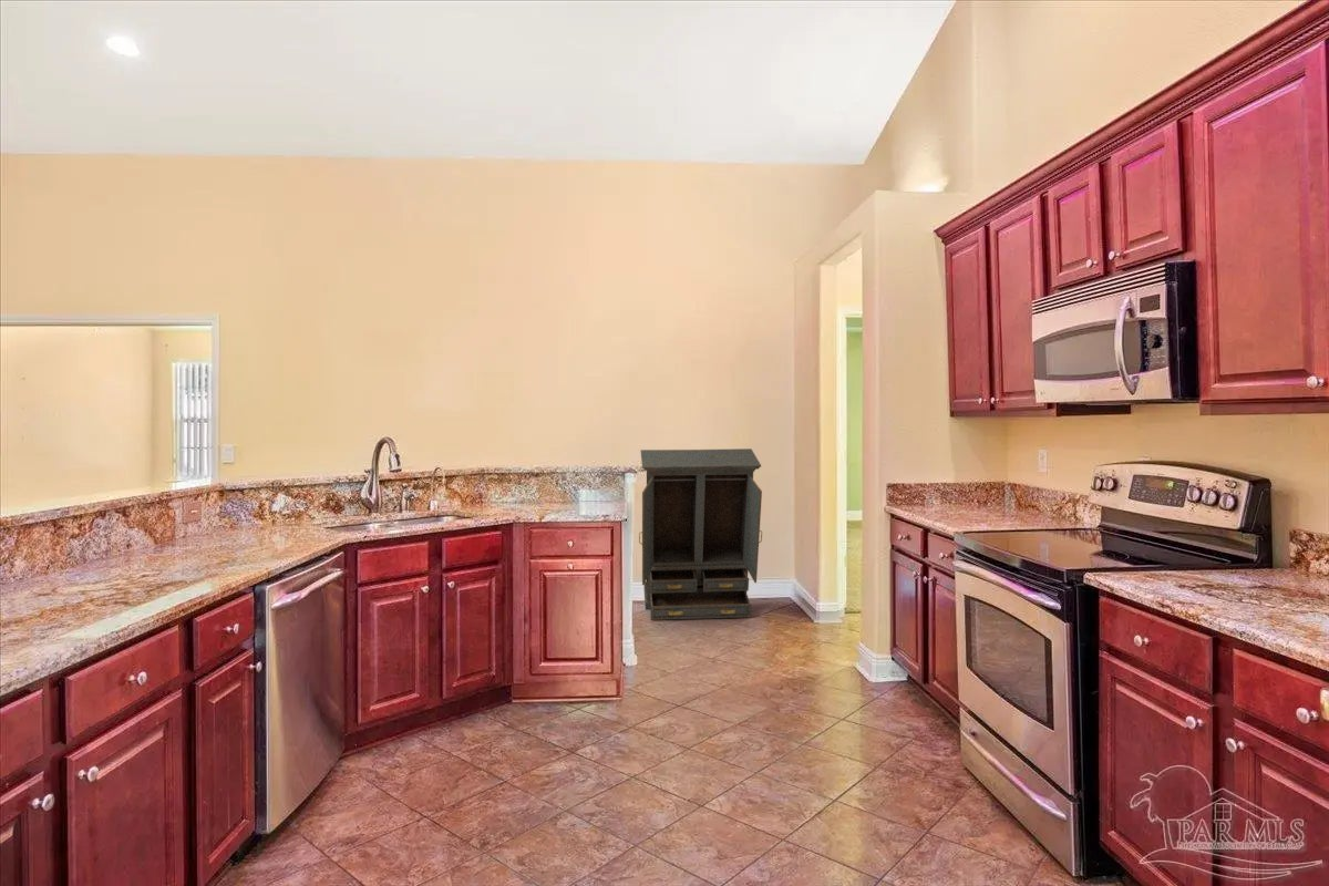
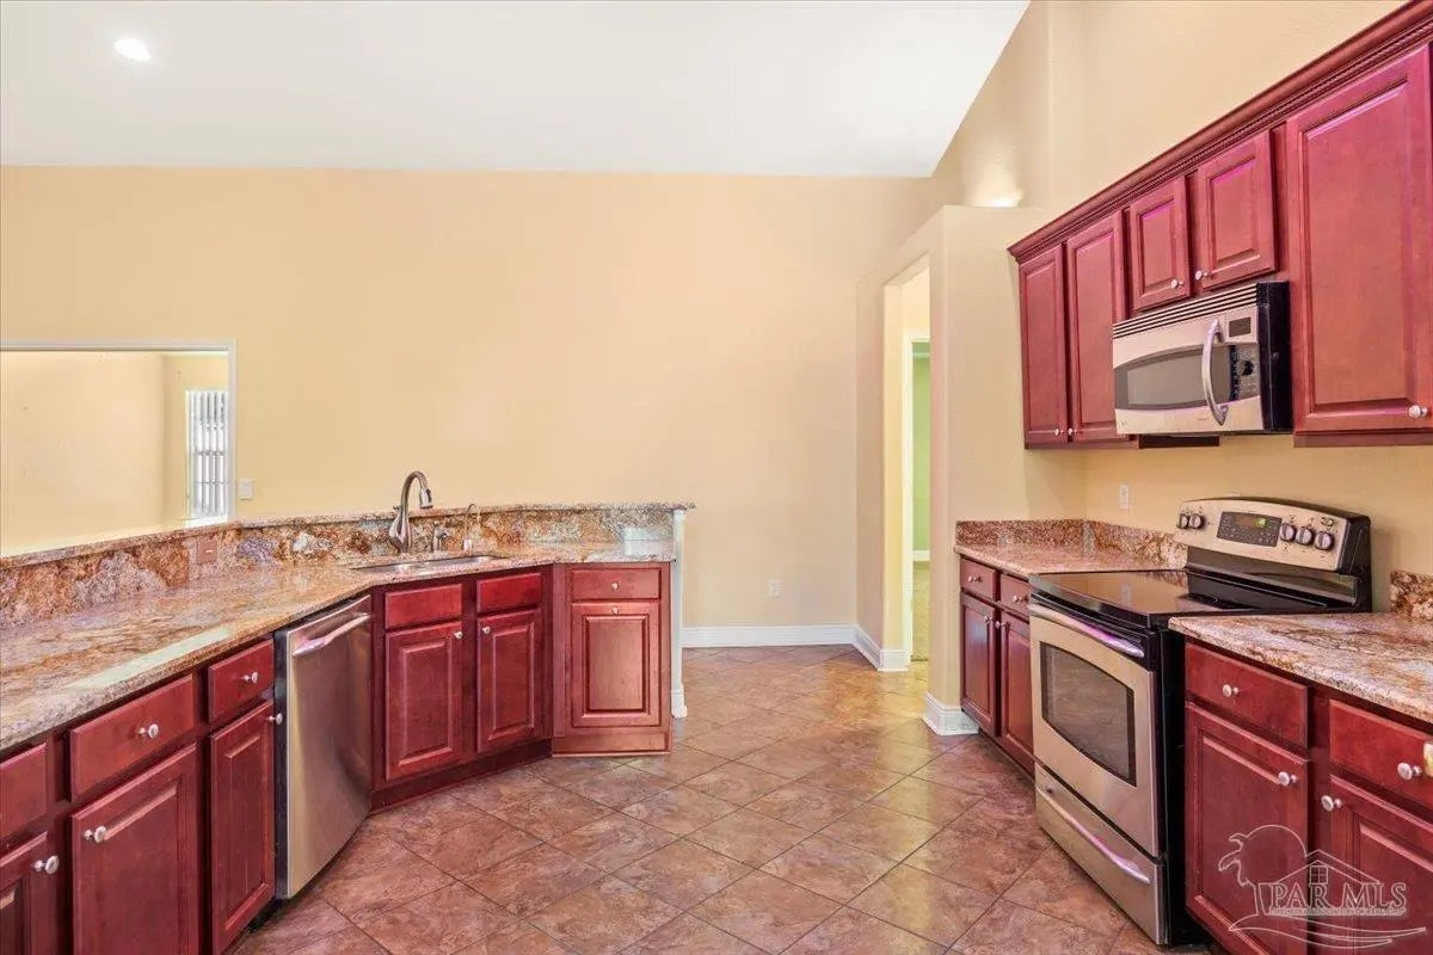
- storage cabinet (697, 532)
